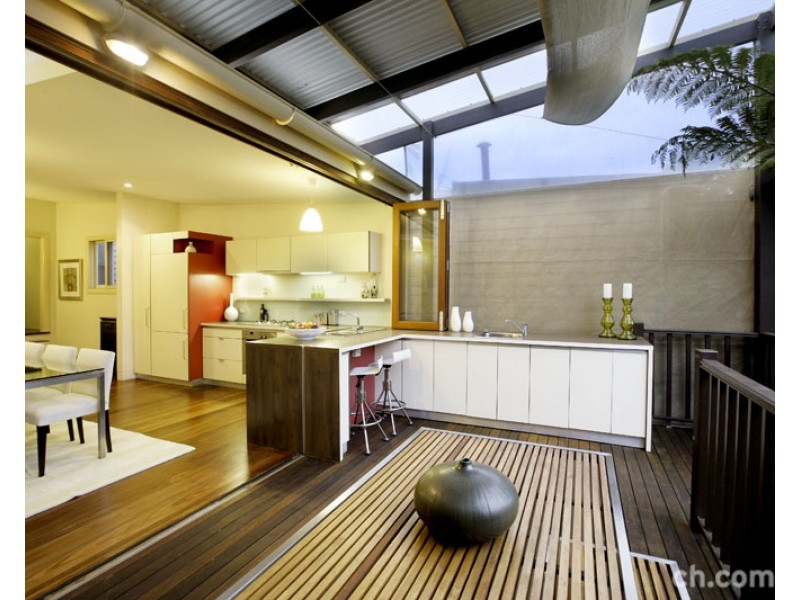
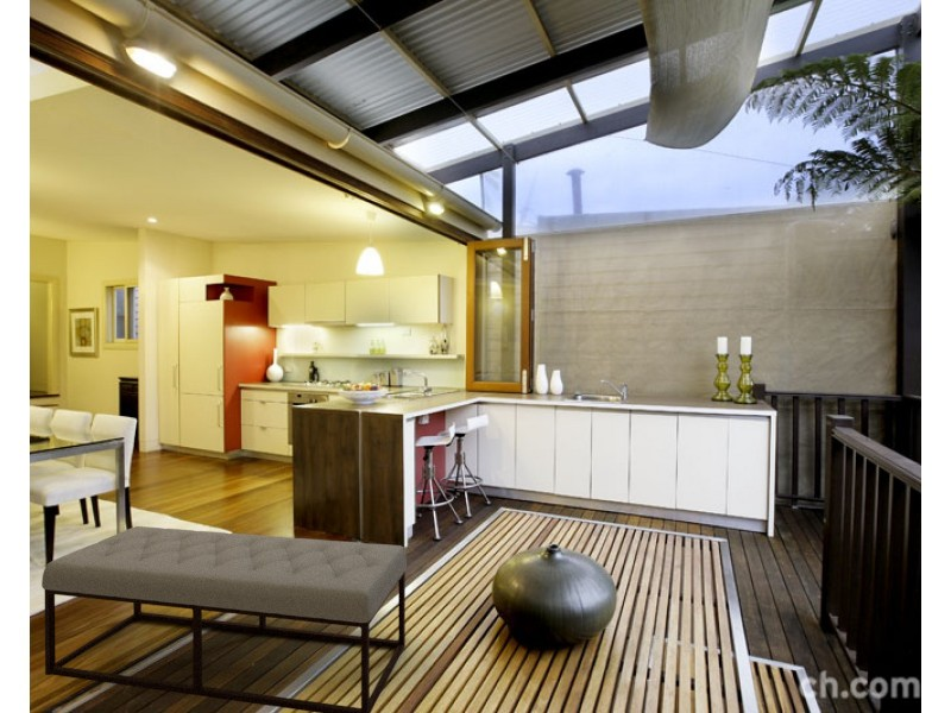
+ bench (233, 605)
